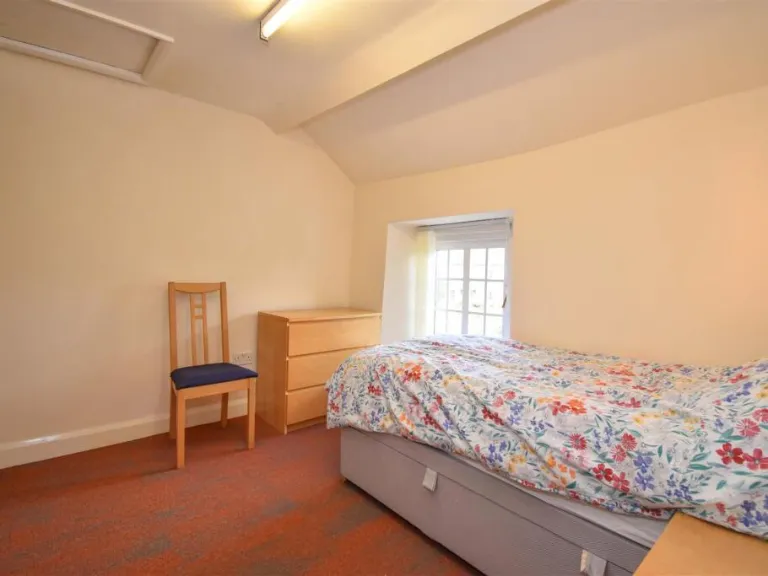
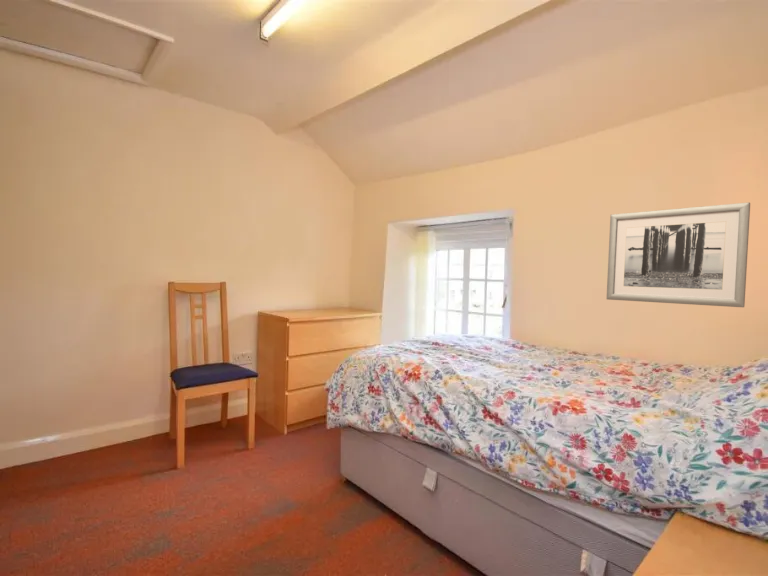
+ wall art (670, 256)
